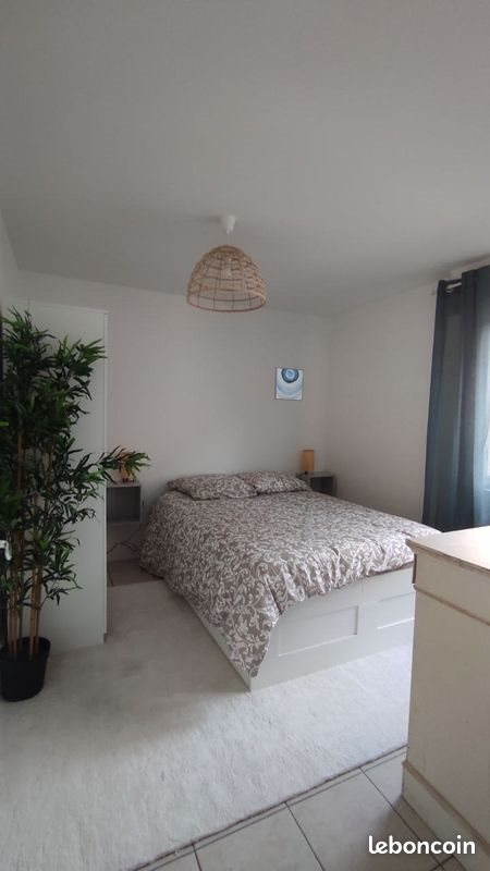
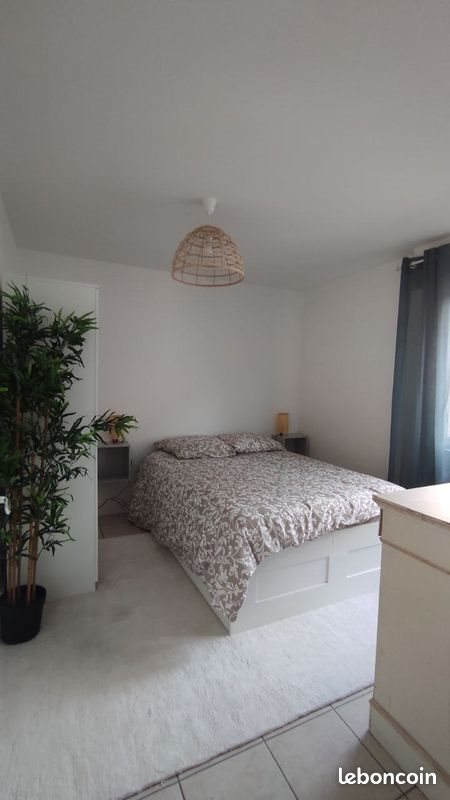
- wall art (289, 384)
